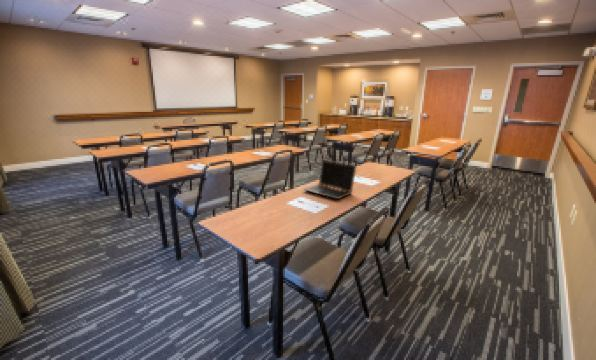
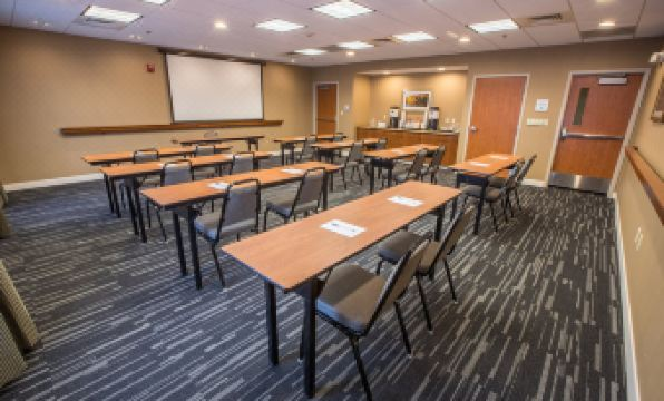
- laptop computer (329, 178)
